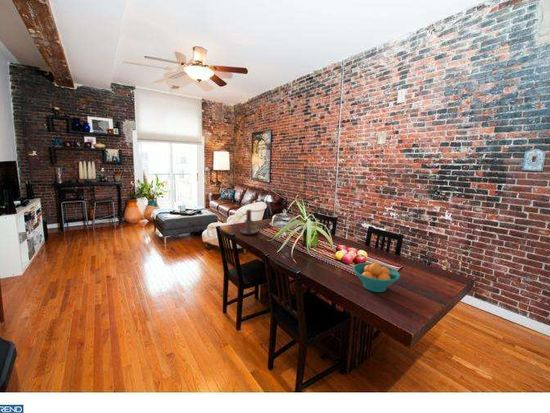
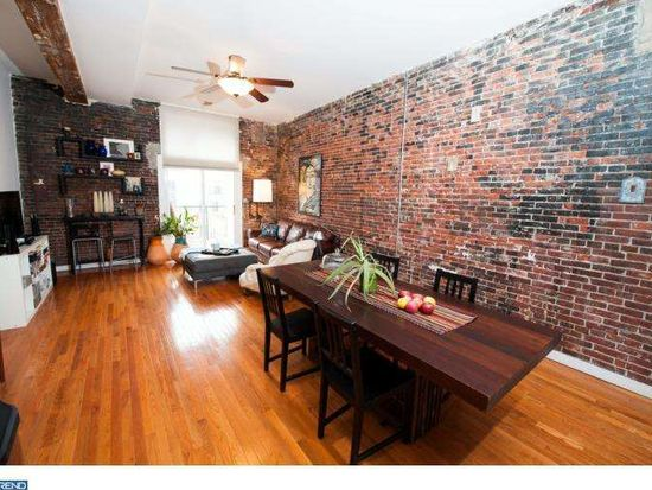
- candle holder (250, 220)
- fruit bowl (375, 275)
